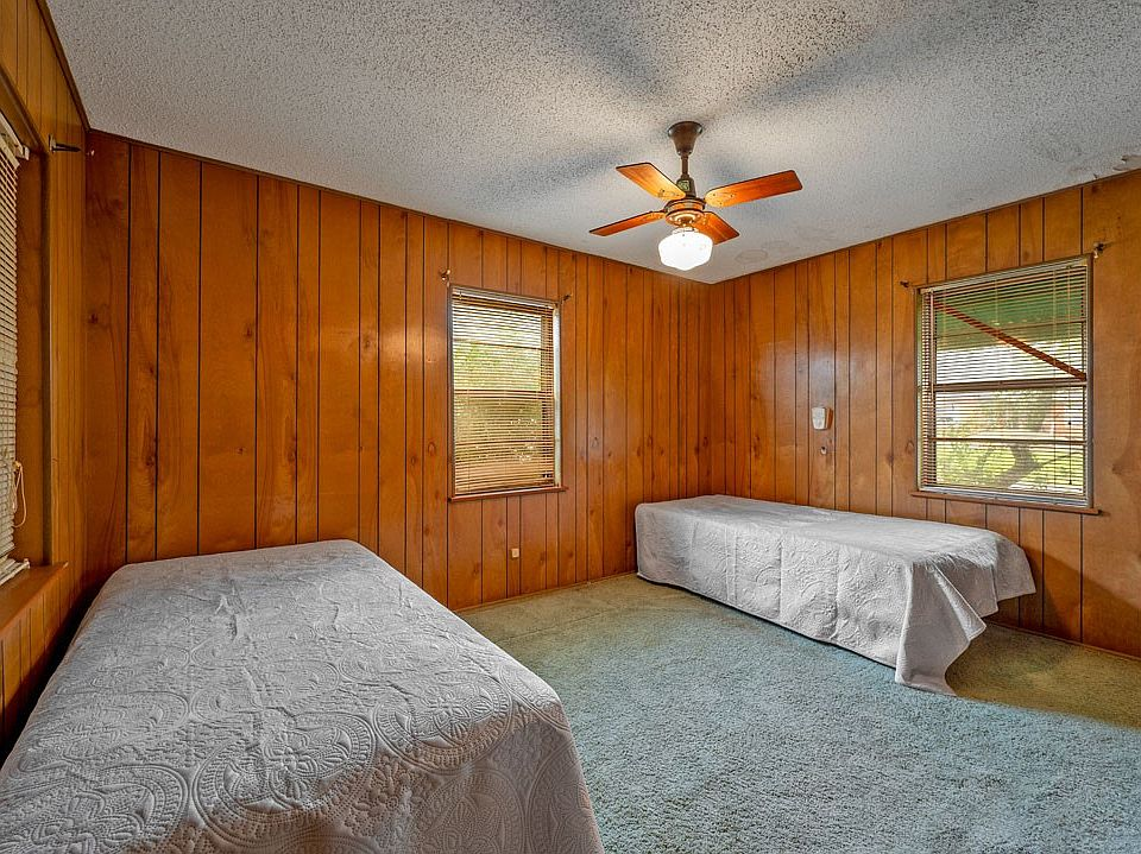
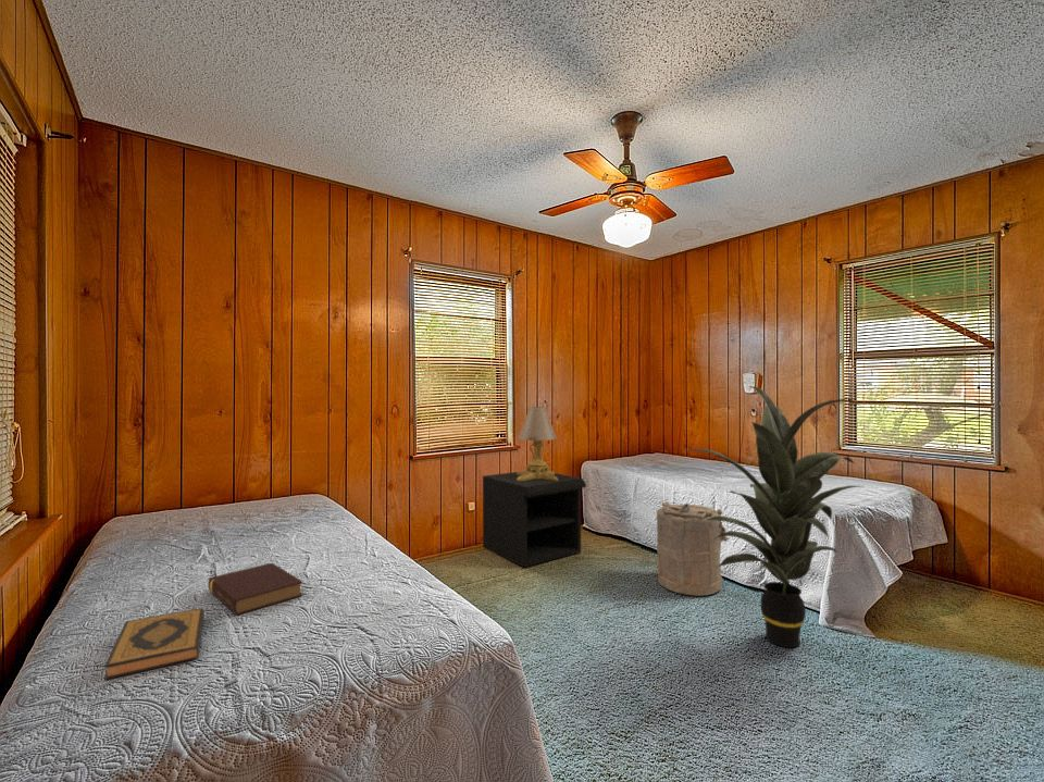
+ book (254, 586)
+ hardback book (160, 638)
+ indoor plant (776, 510)
+ laundry hamper (686, 543)
+ nightstand (533, 513)
+ lamp (536, 442)
